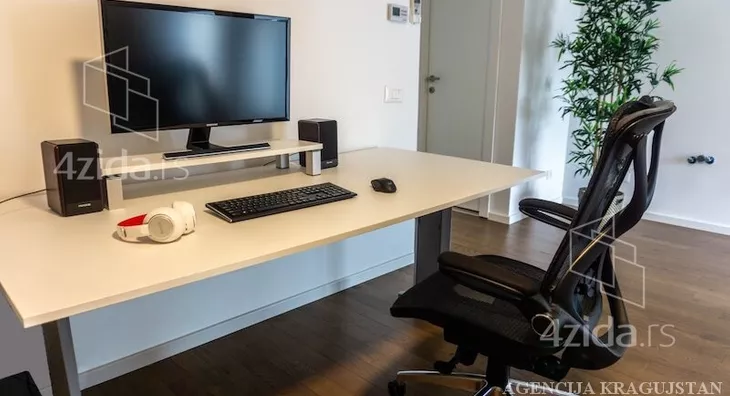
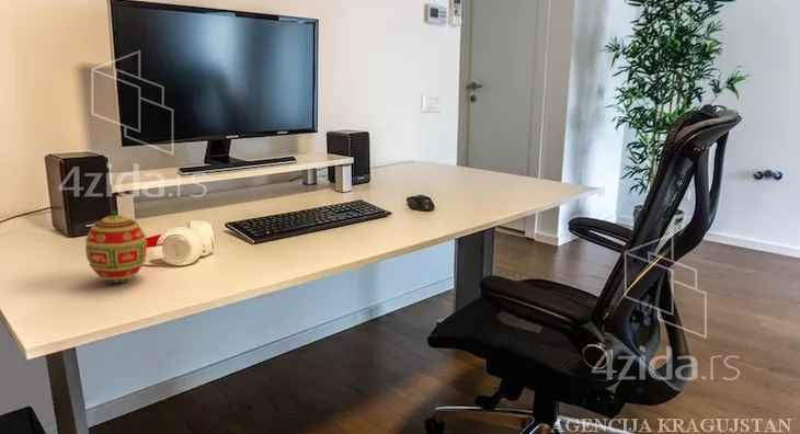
+ decorative egg (116, 245)
